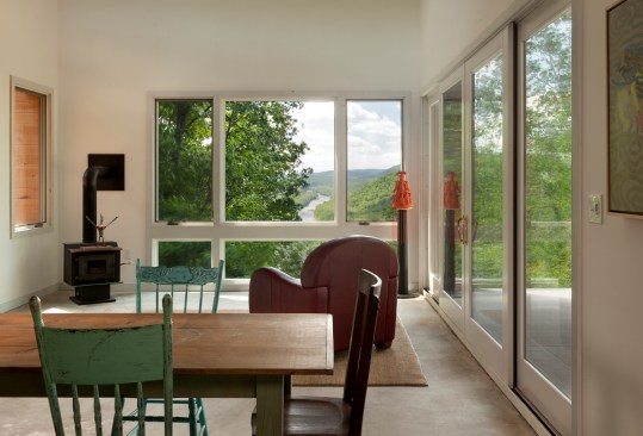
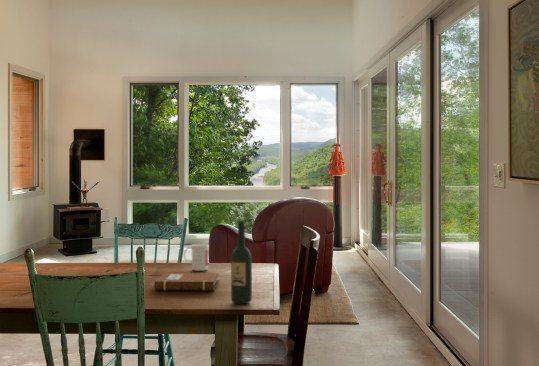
+ mug (196, 257)
+ wine bottle (241, 262)
+ notebook (186, 281)
